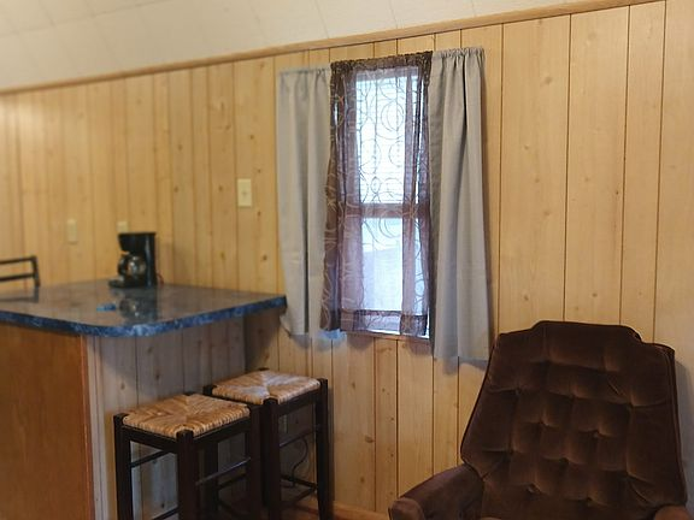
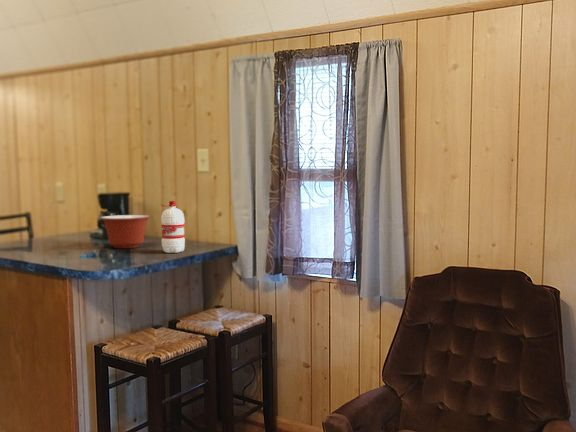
+ water bottle (172, 226)
+ mixing bowl (126, 231)
